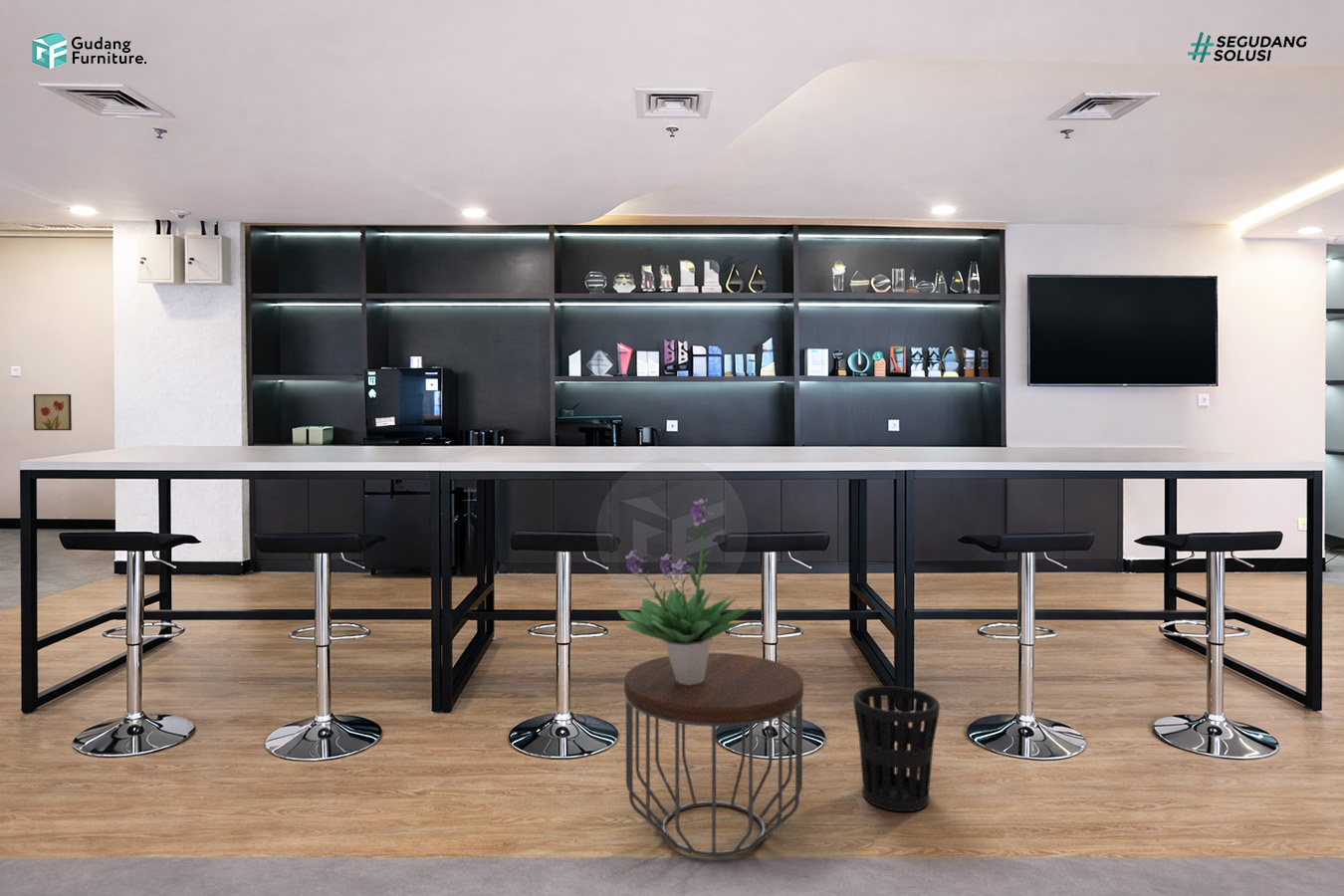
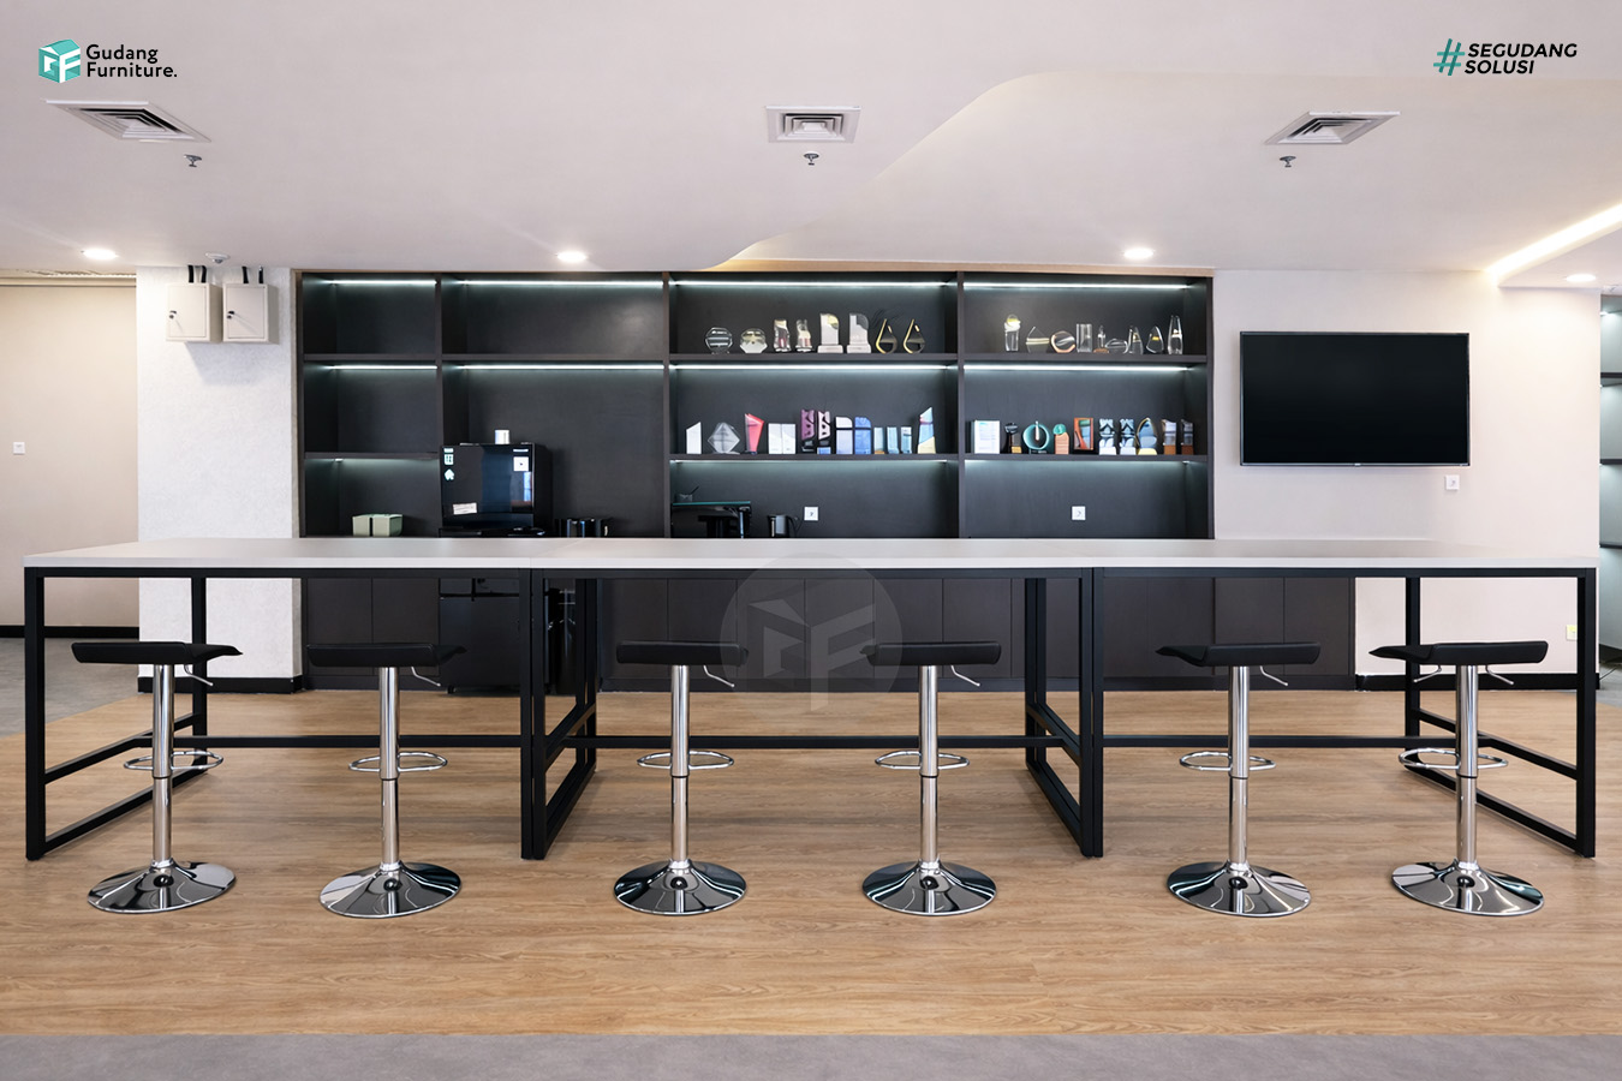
- wall art (53, 412)
- side table (713, 753)
- wastebasket (894, 747)
- potted plant (690, 588)
